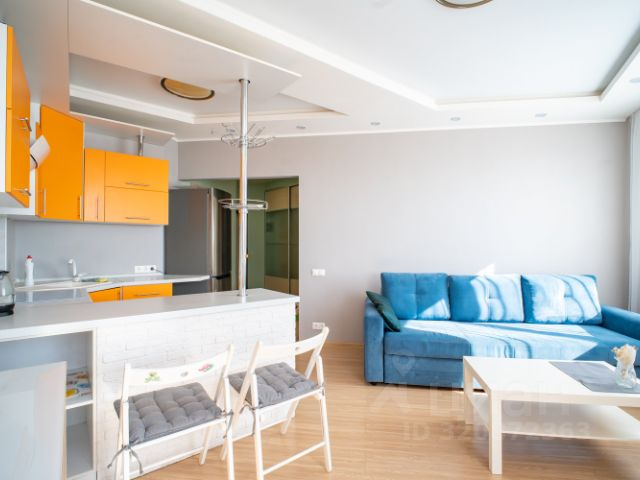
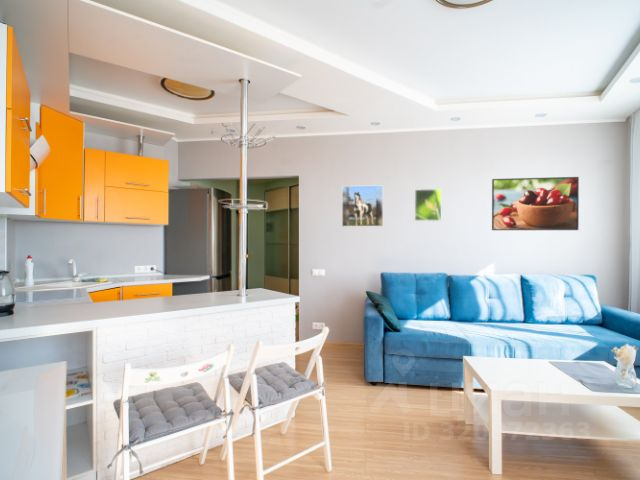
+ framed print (427, 205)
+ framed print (362, 206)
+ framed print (534, 204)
